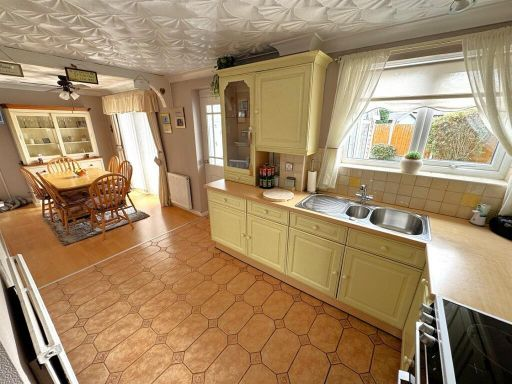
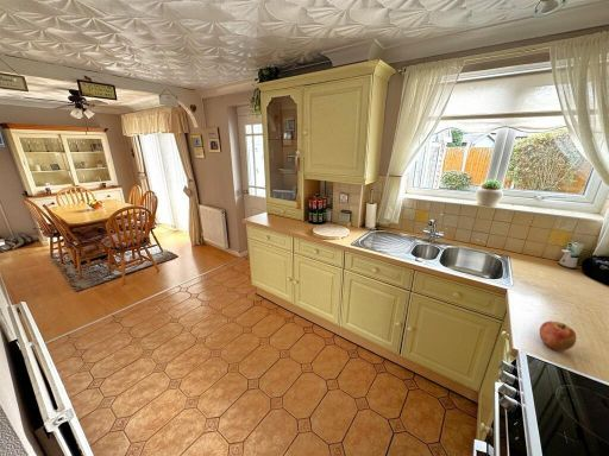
+ apple (557, 335)
